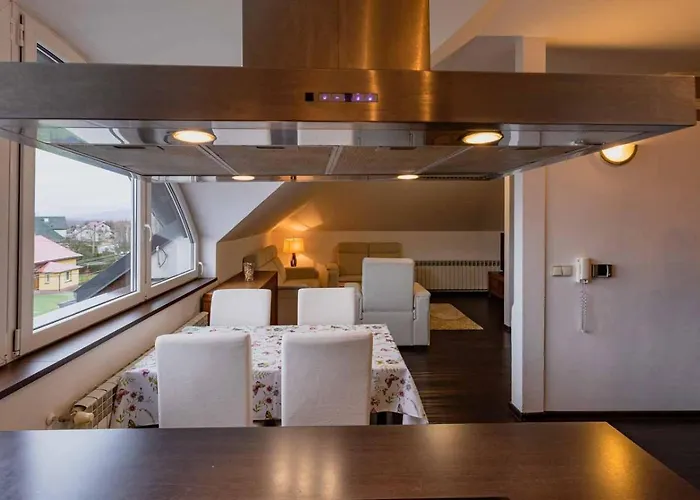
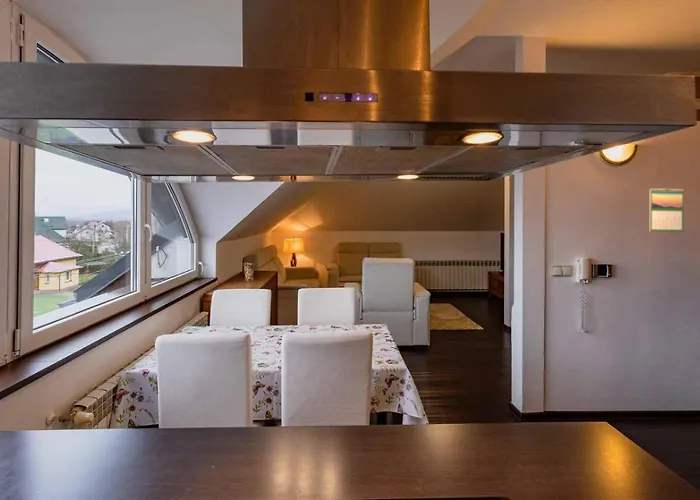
+ calendar (666, 209)
